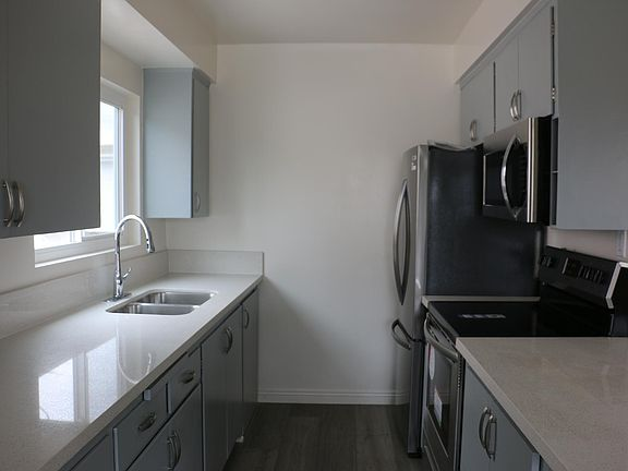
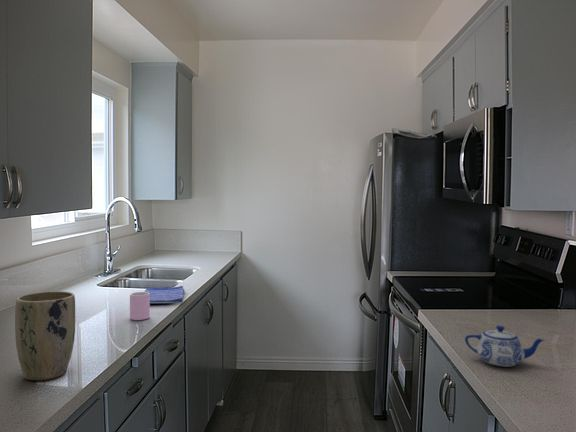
+ dish towel (163, 294)
+ cup (140, 304)
+ teapot (504, 344)
+ plant pot (46, 335)
